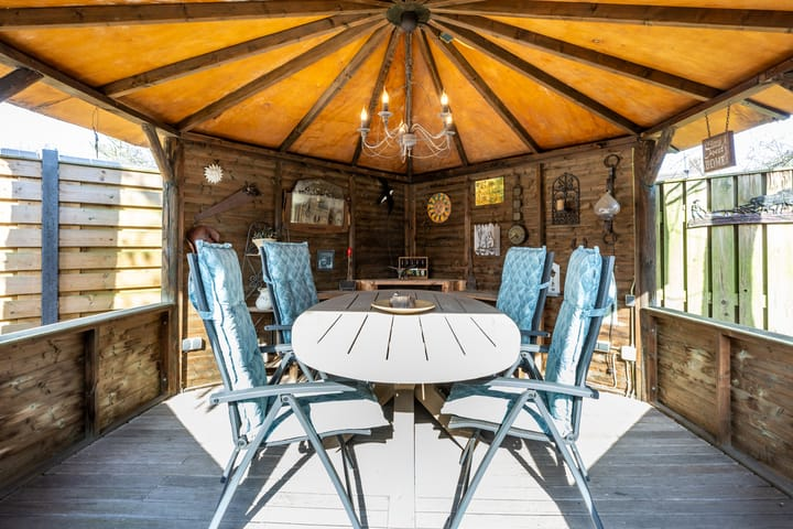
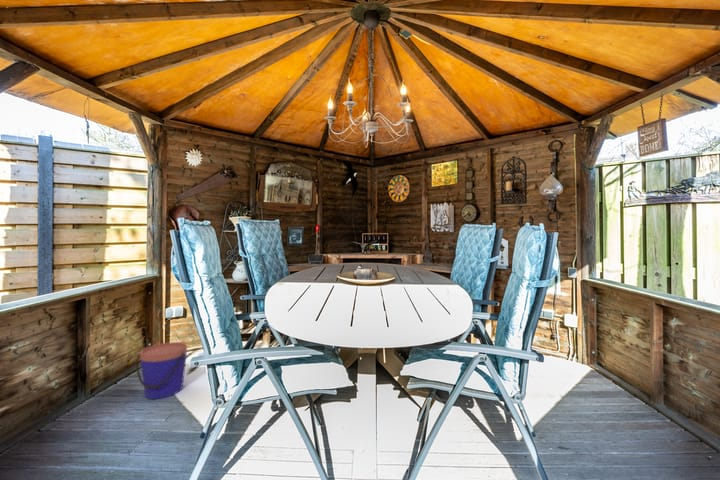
+ bucket (163, 370)
